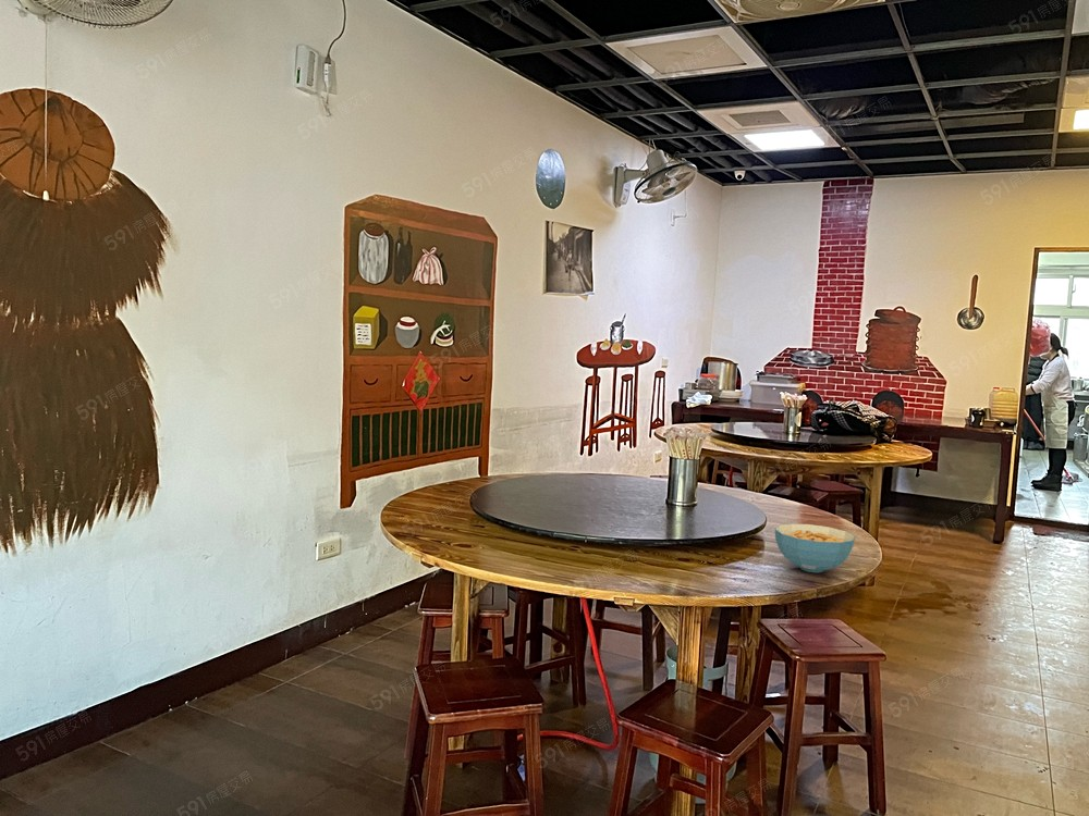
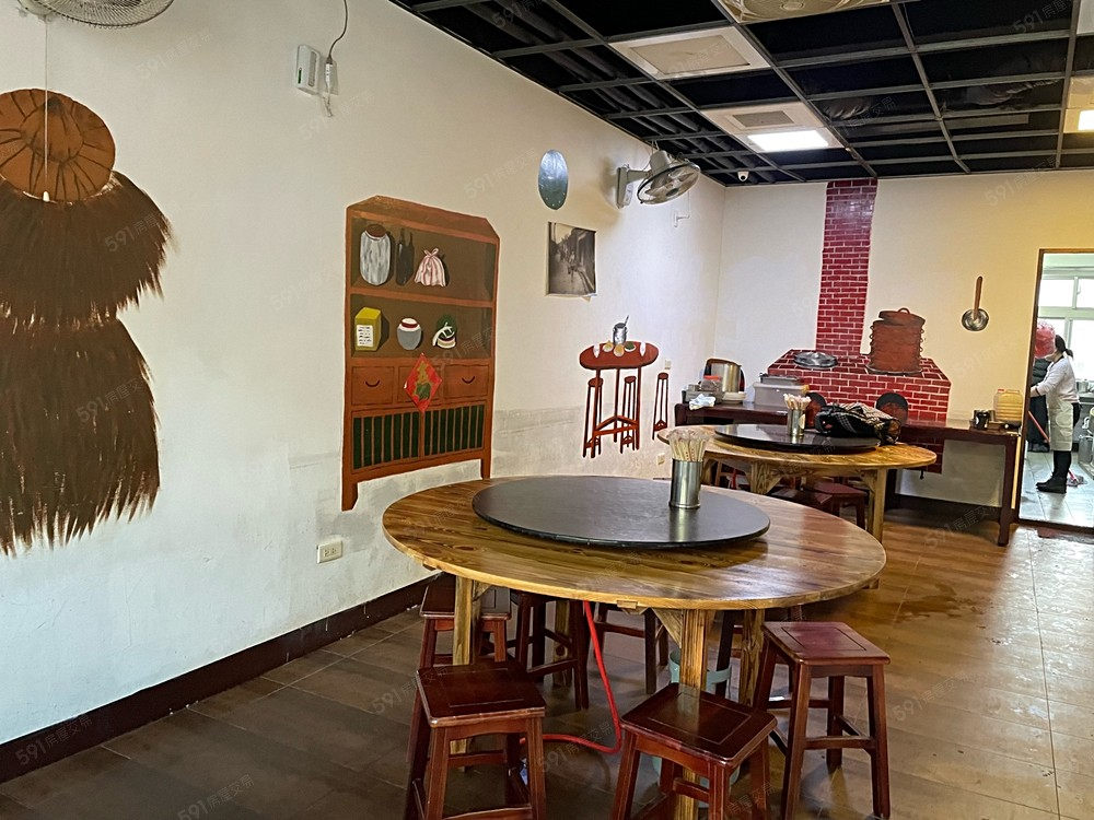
- cereal bowl (812, 551)
